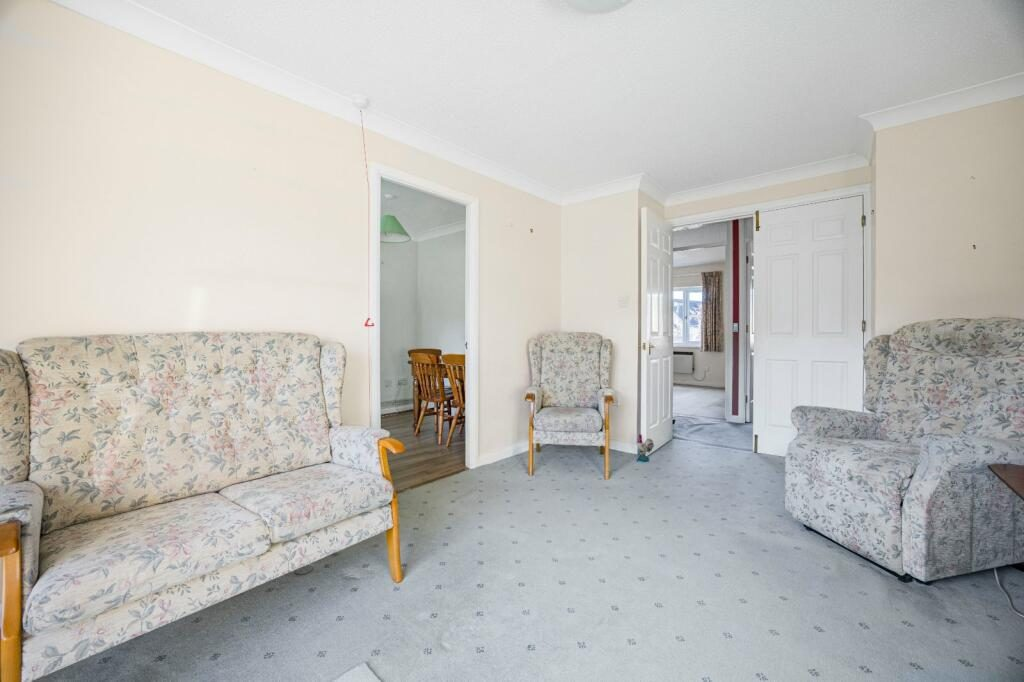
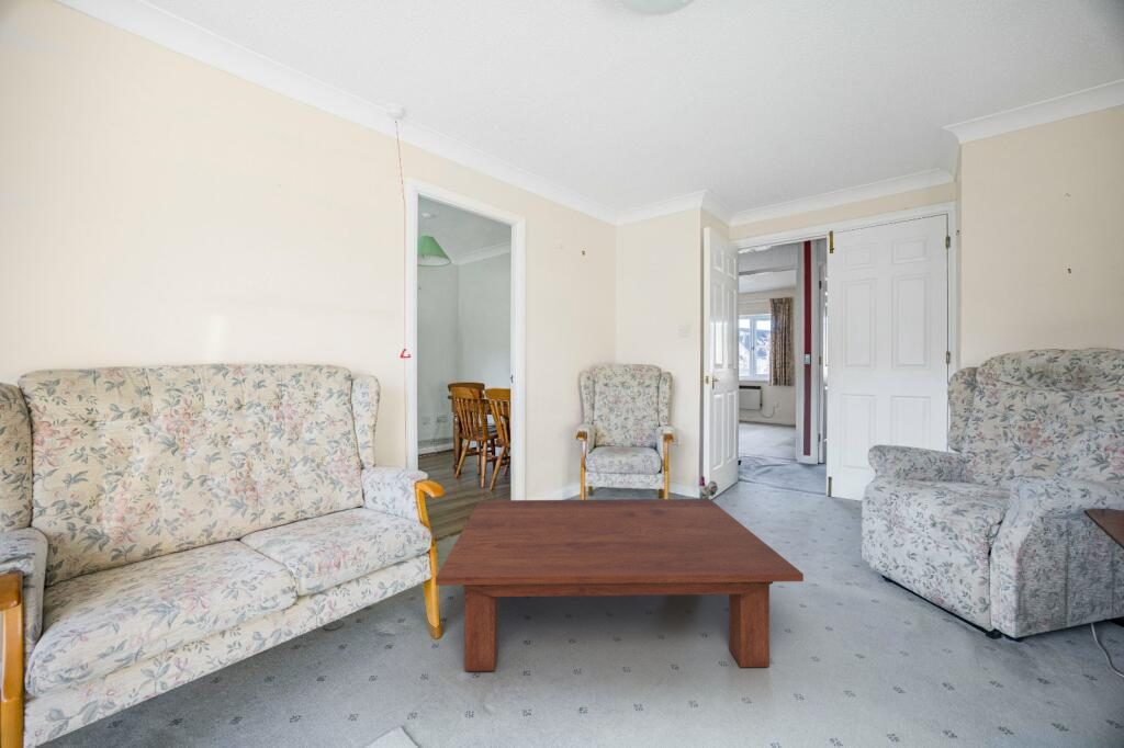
+ coffee table (605, 569)
